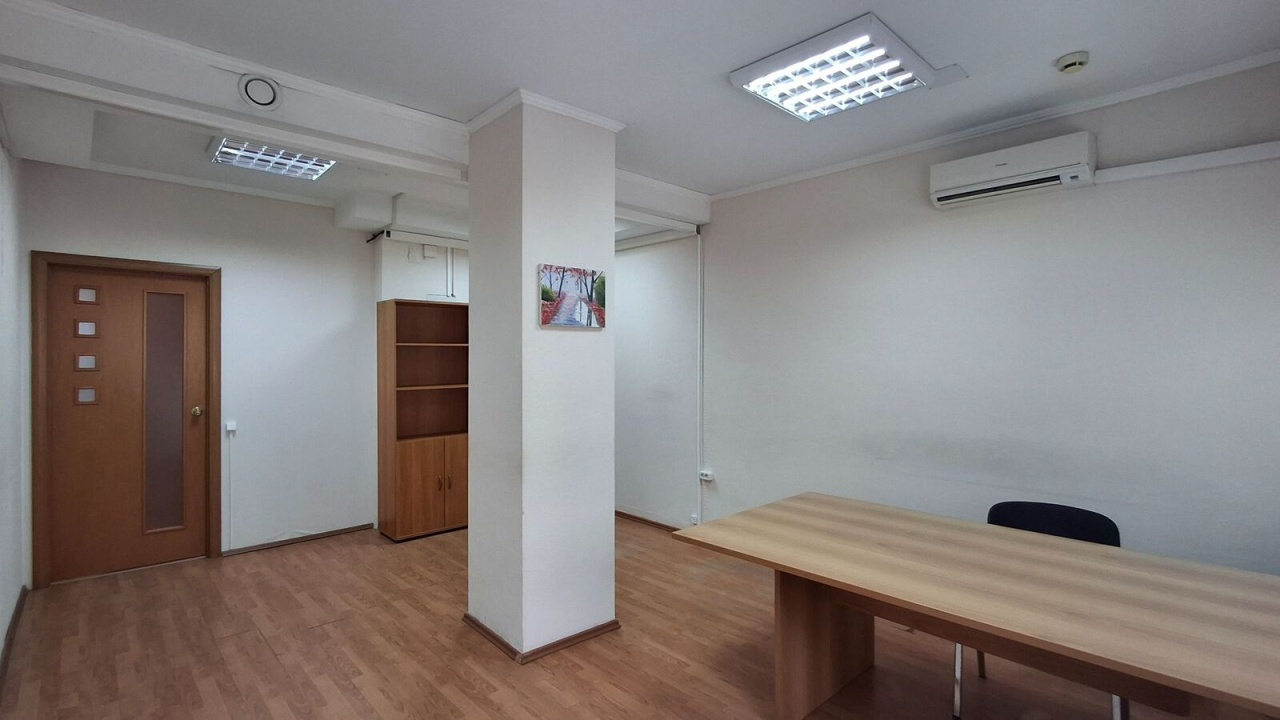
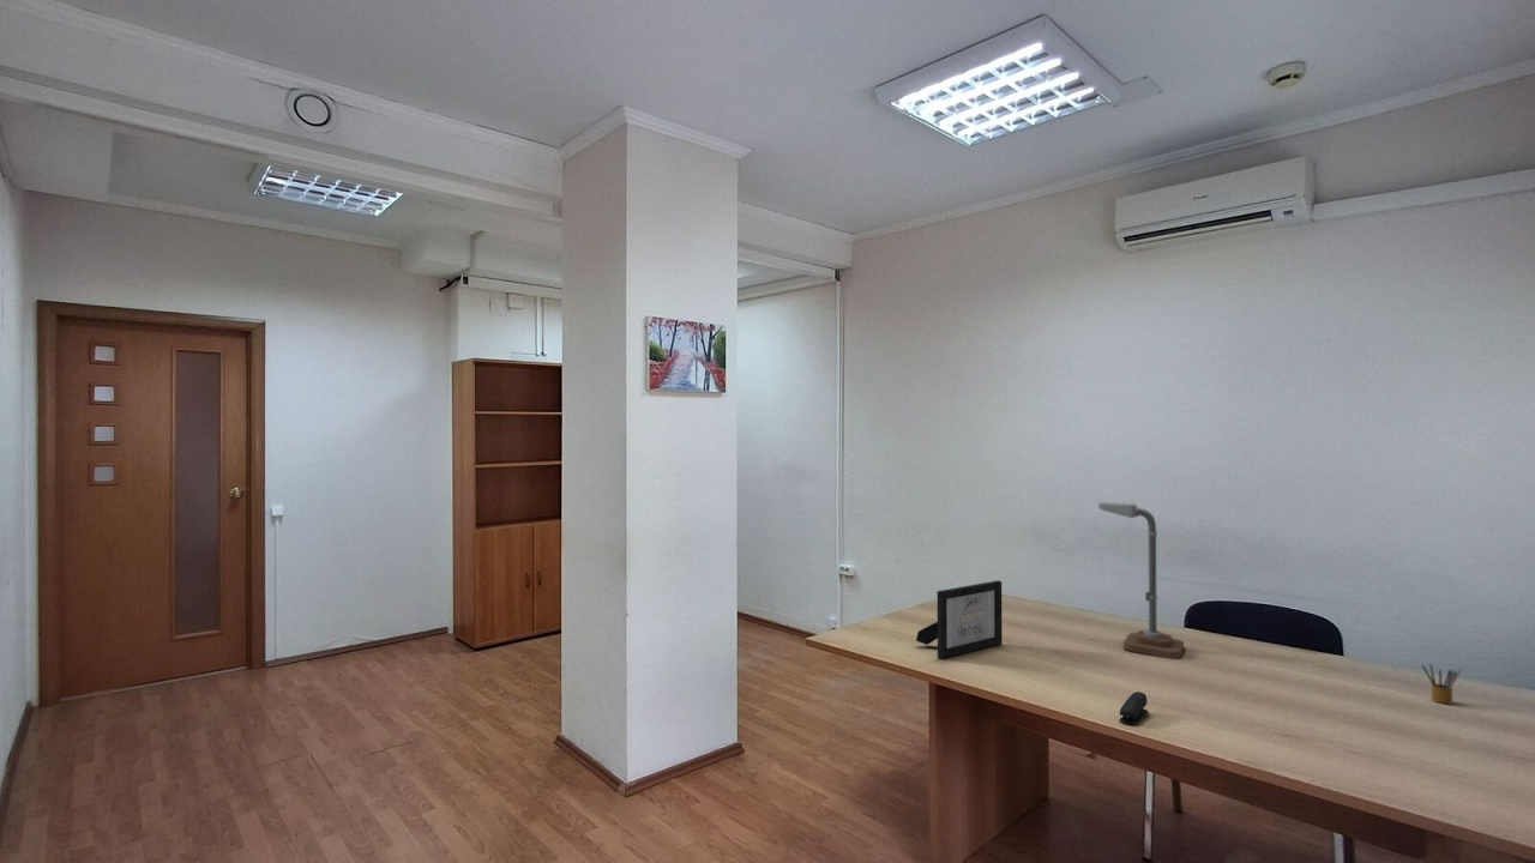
+ stapler (1133, 706)
+ pencil box (1440, 682)
+ picture frame (956, 616)
+ desk lamp (1149, 574)
